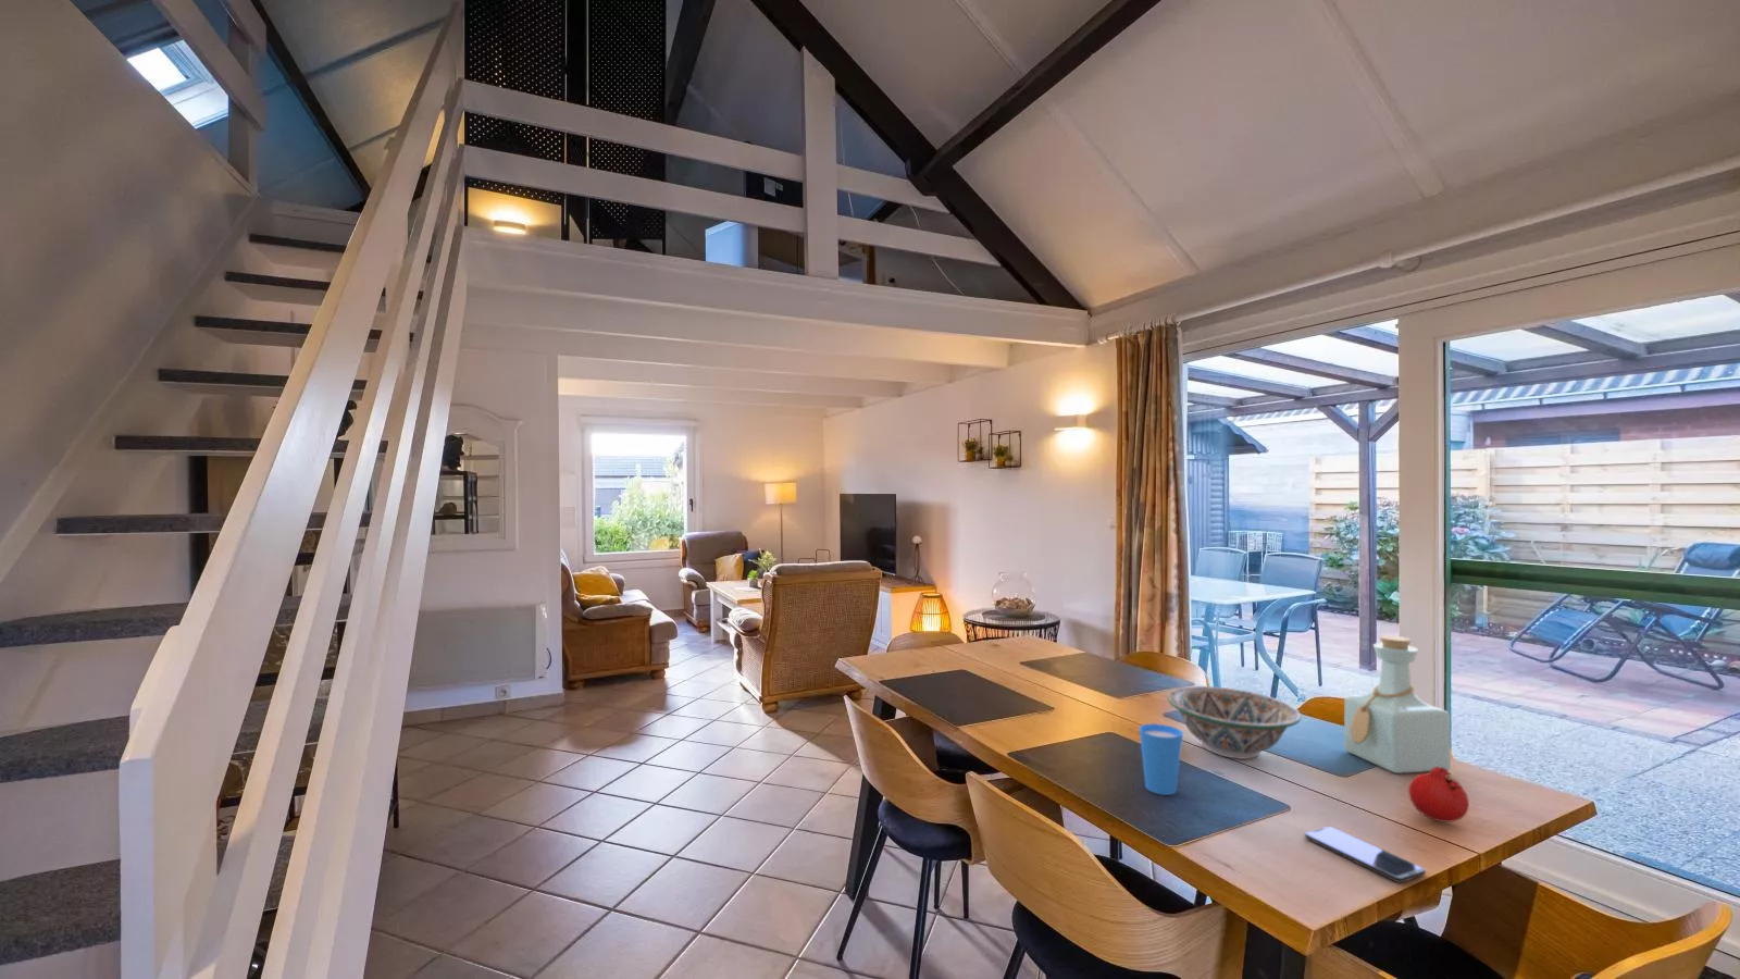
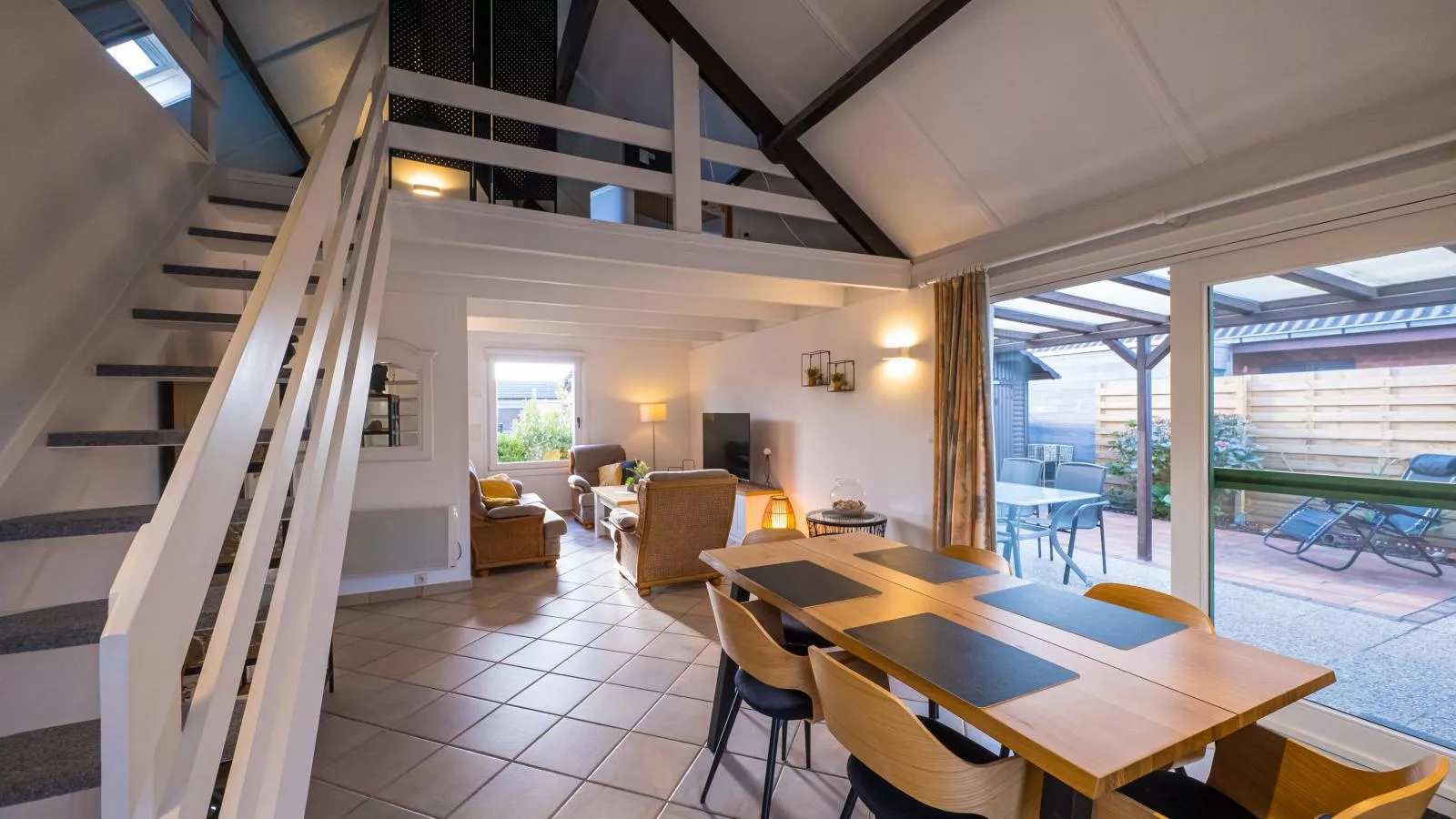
- decorative bowl (1231, 726)
- bottle (1390, 699)
- smartphone (1361, 852)
- fruit (1438, 793)
- cup (1160, 759)
